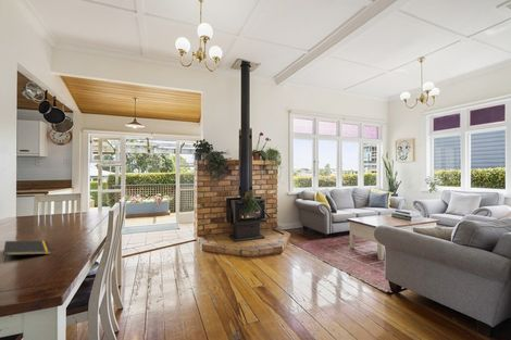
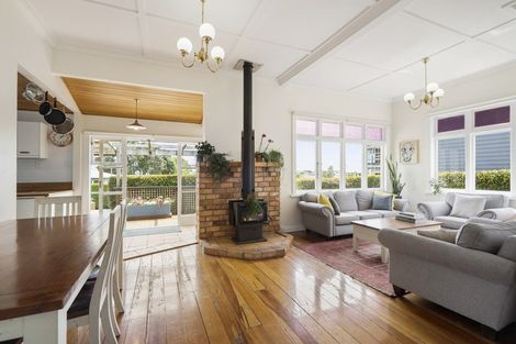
- notepad (27, 247)
